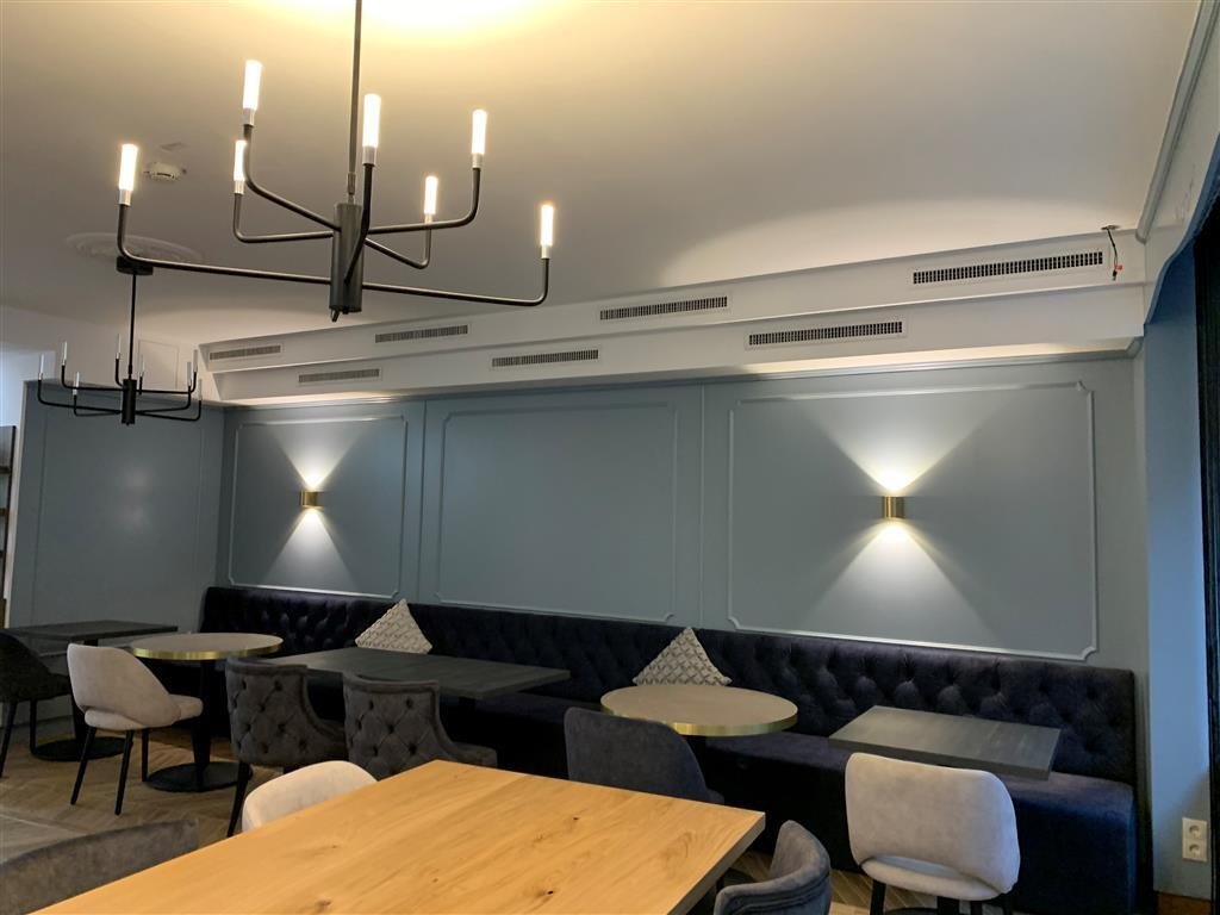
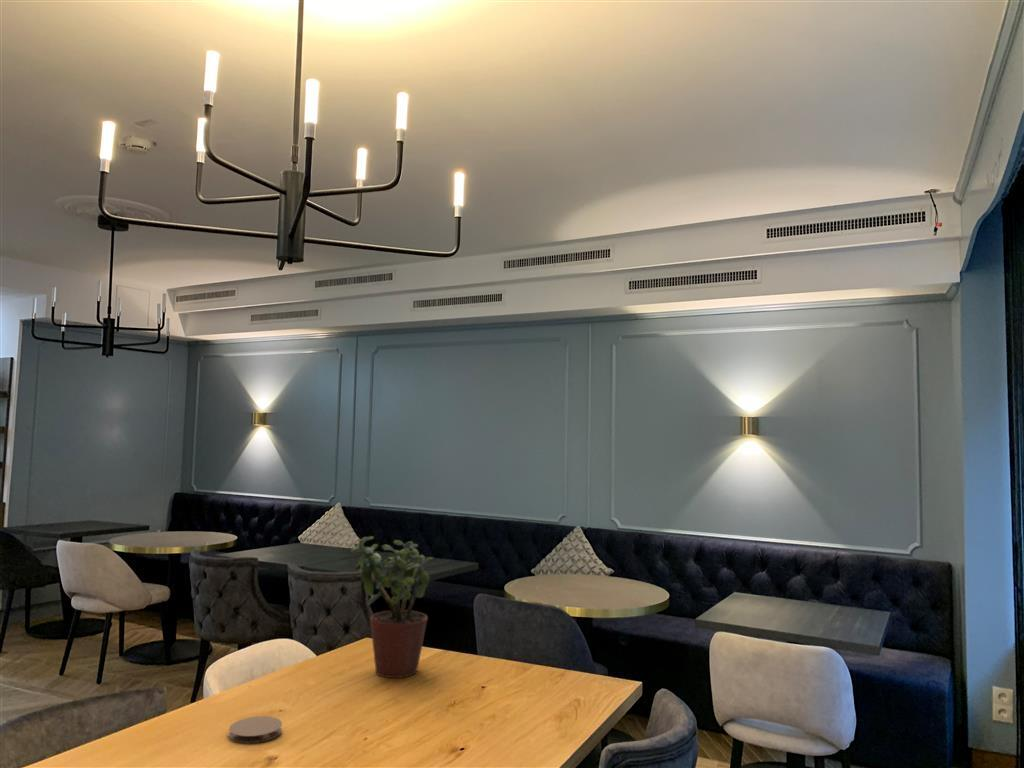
+ coaster (255, 729)
+ potted plant (397, 602)
